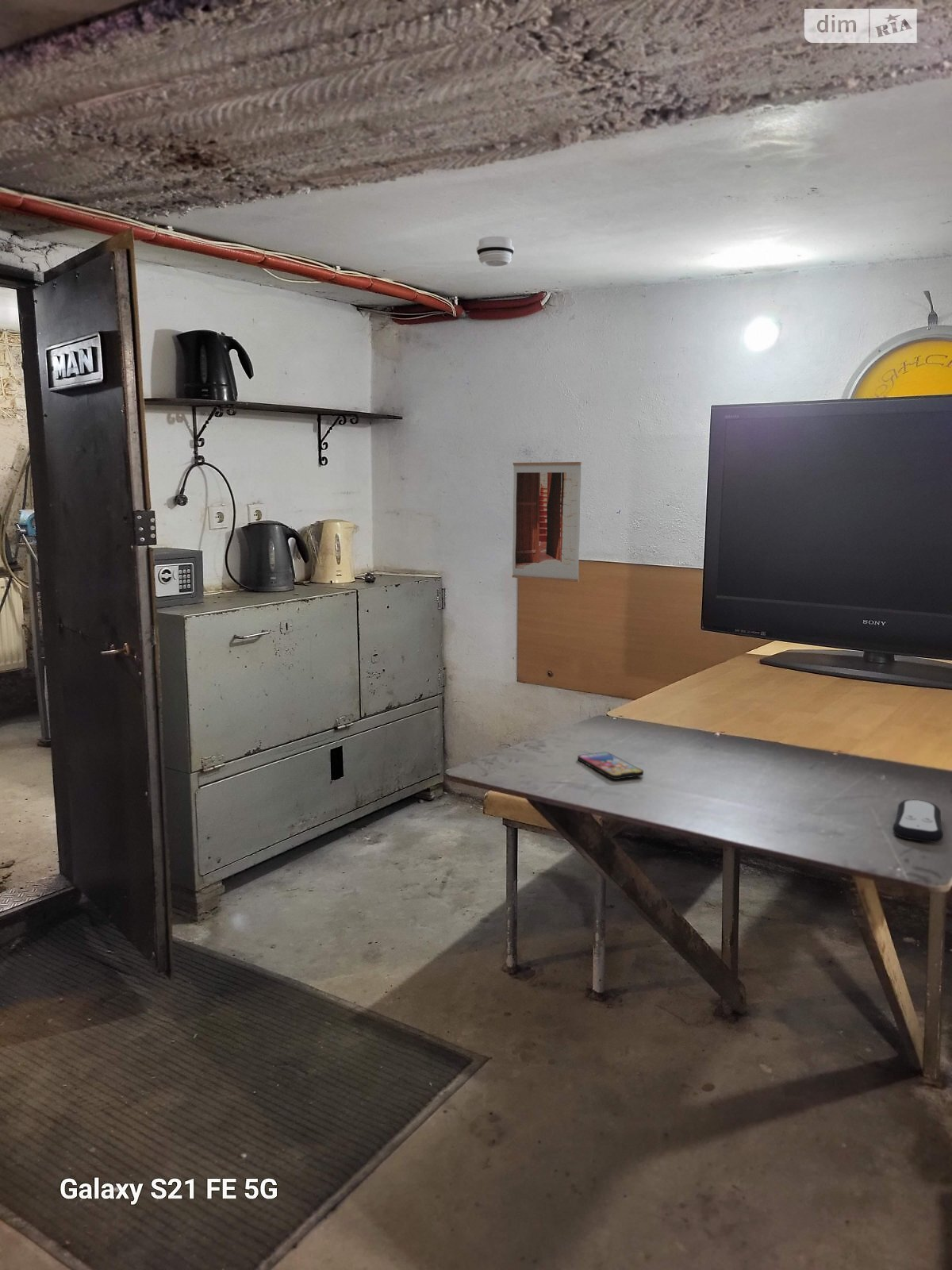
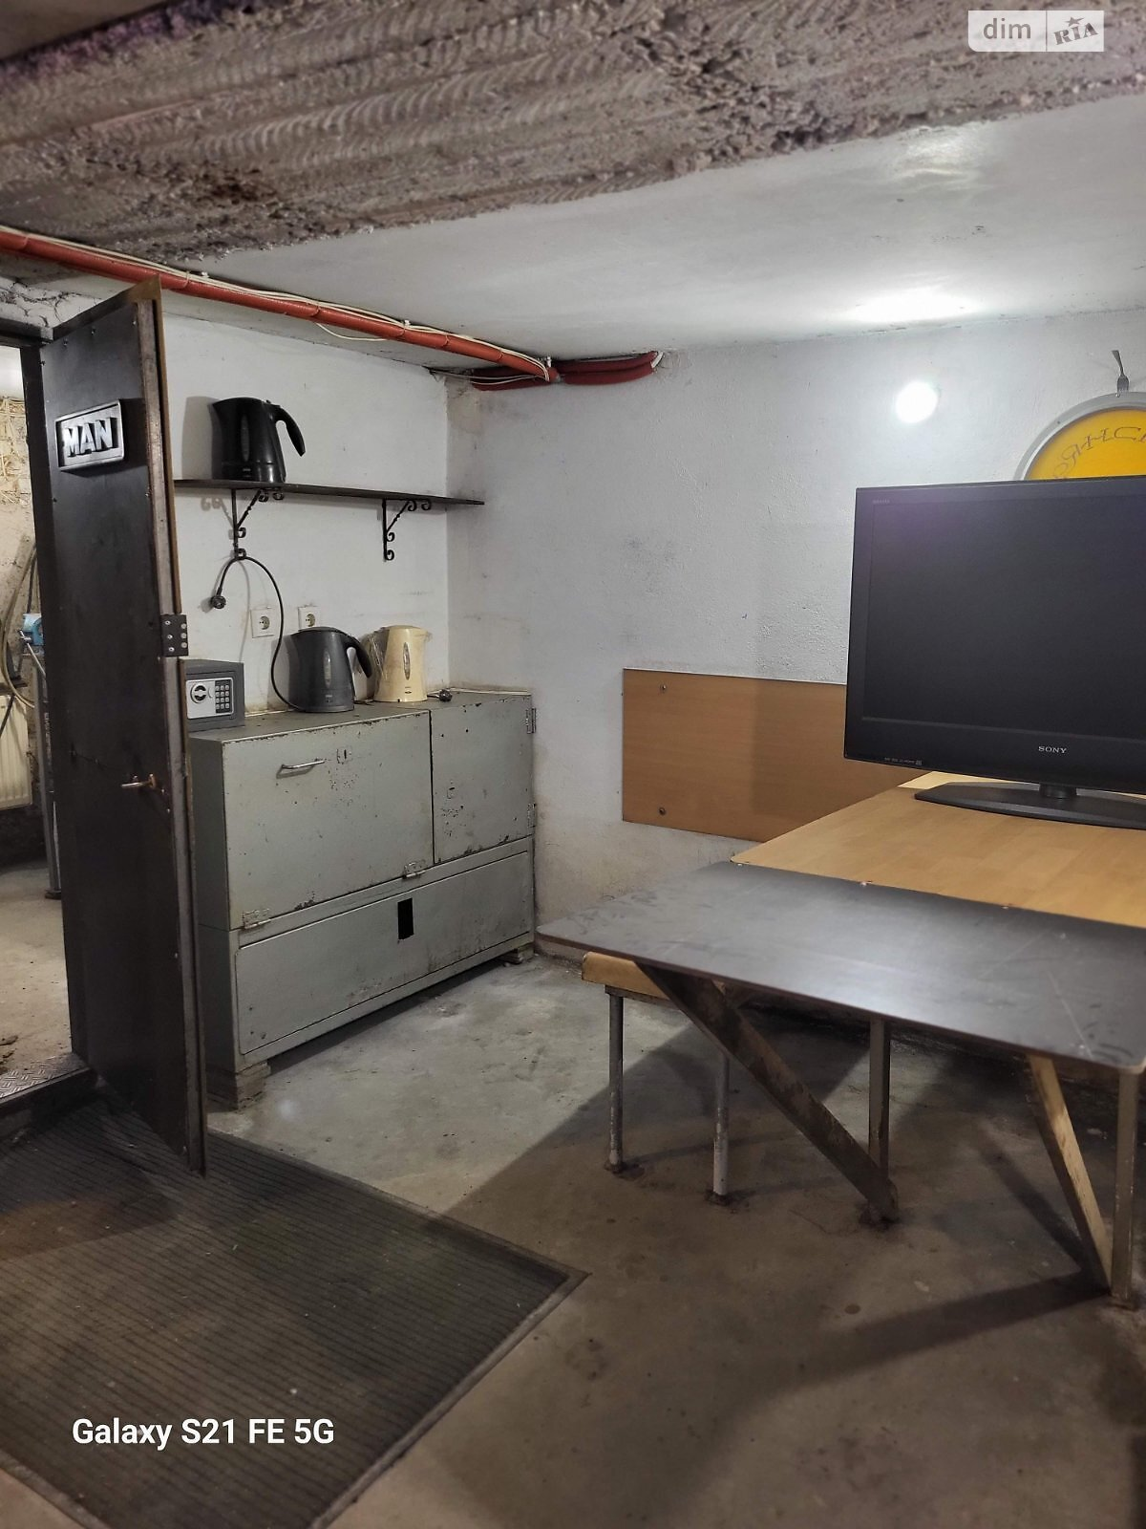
- smartphone (609, 765)
- wall art (545, 521)
- remote control (918, 819)
- smoke detector (495, 252)
